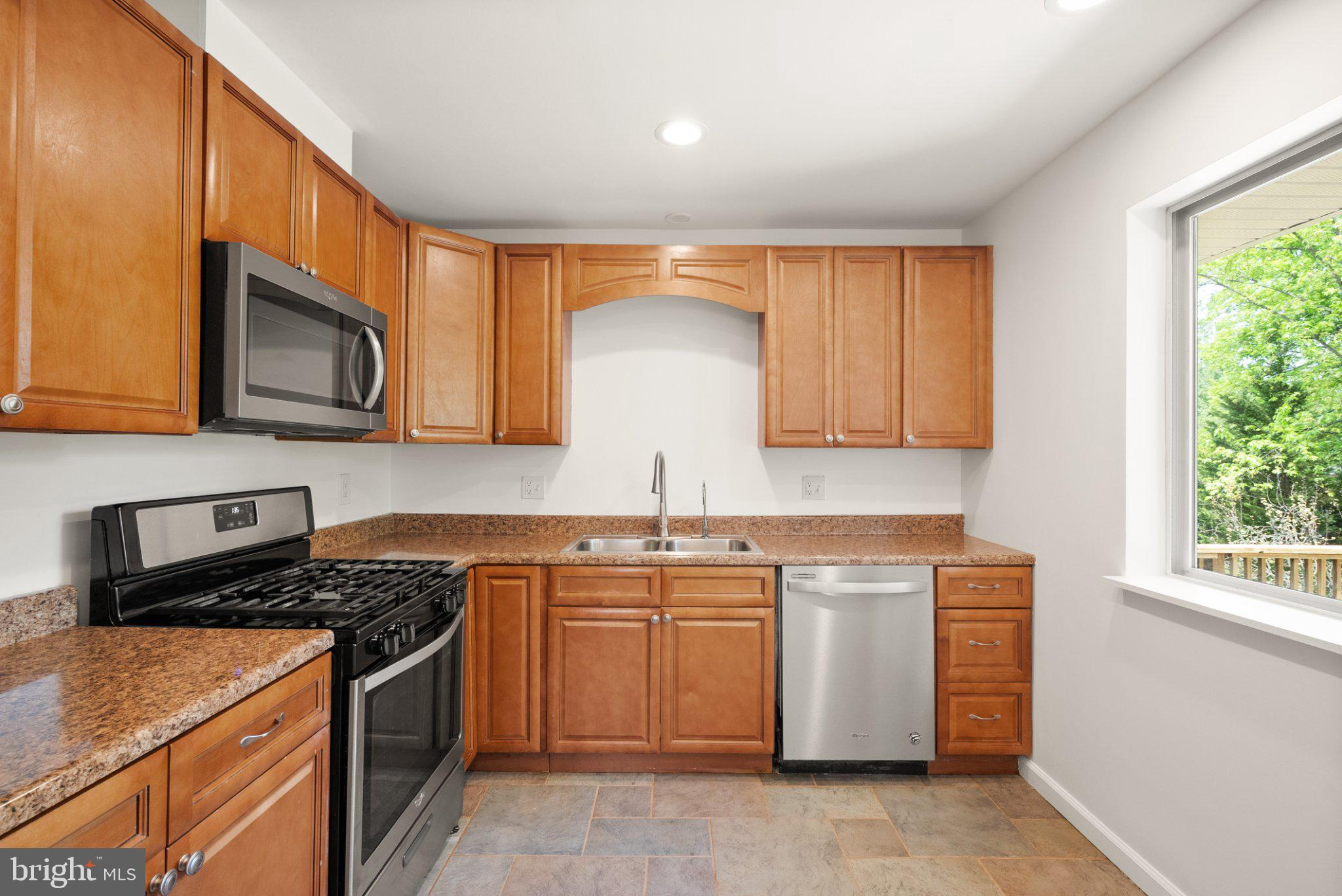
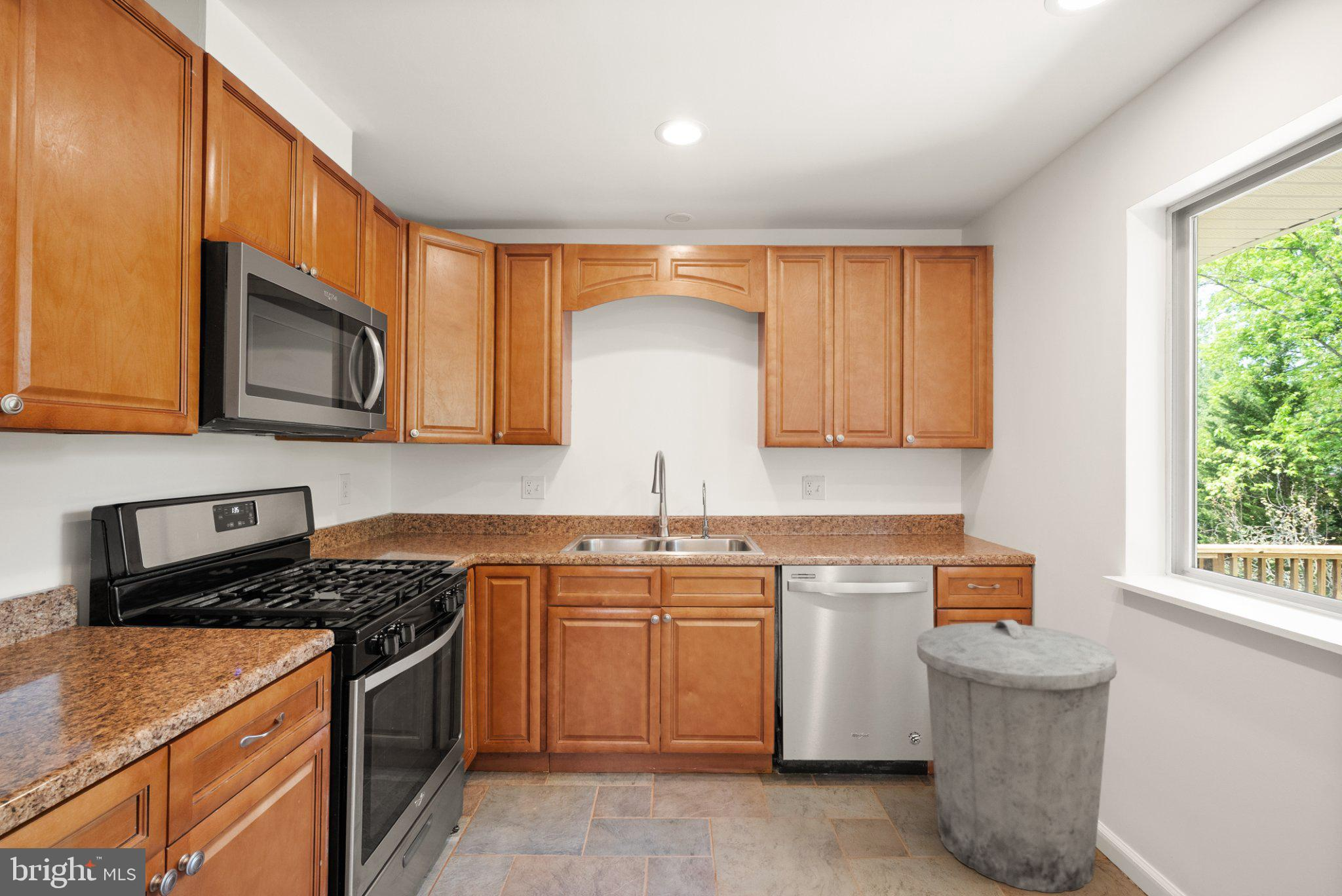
+ trash can (1010, 733)
